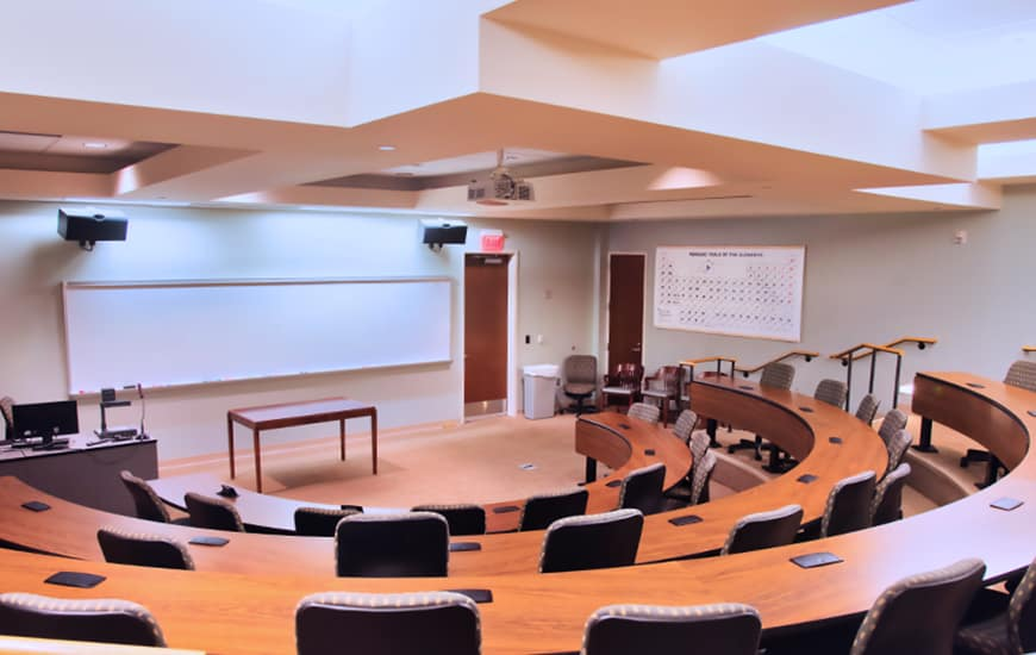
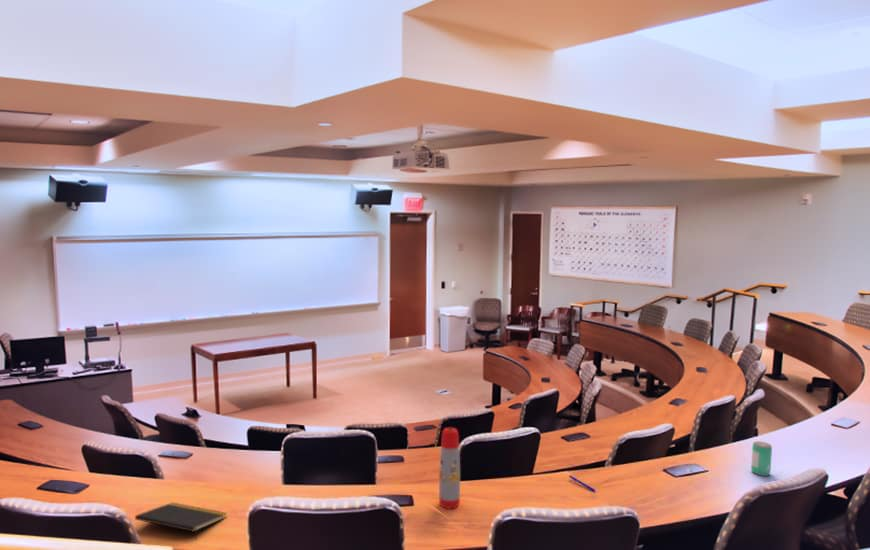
+ notepad (182, 516)
+ beverage can (761, 458)
+ pen (582, 483)
+ water bottle (449, 467)
